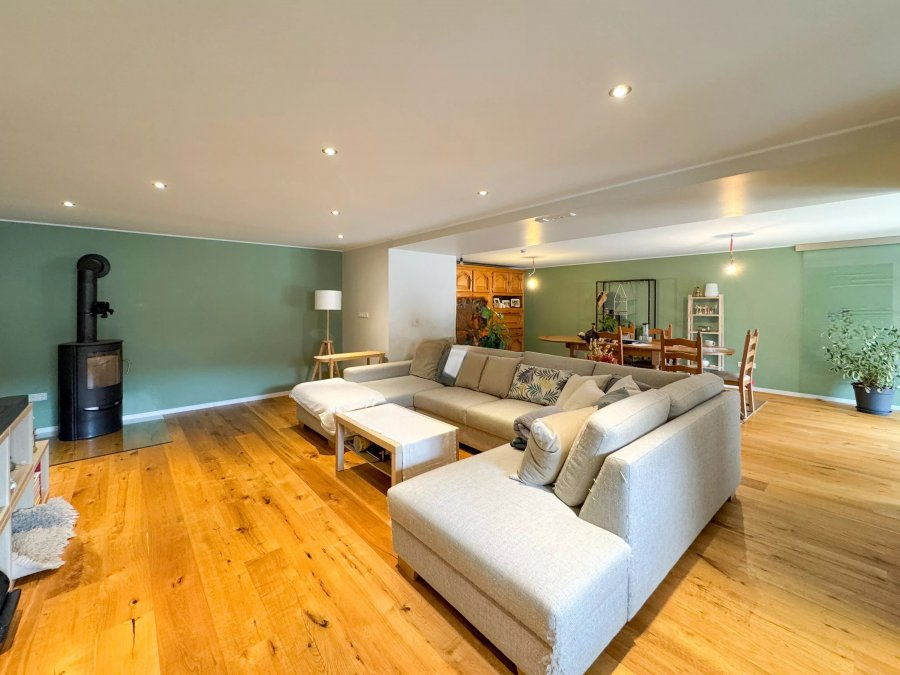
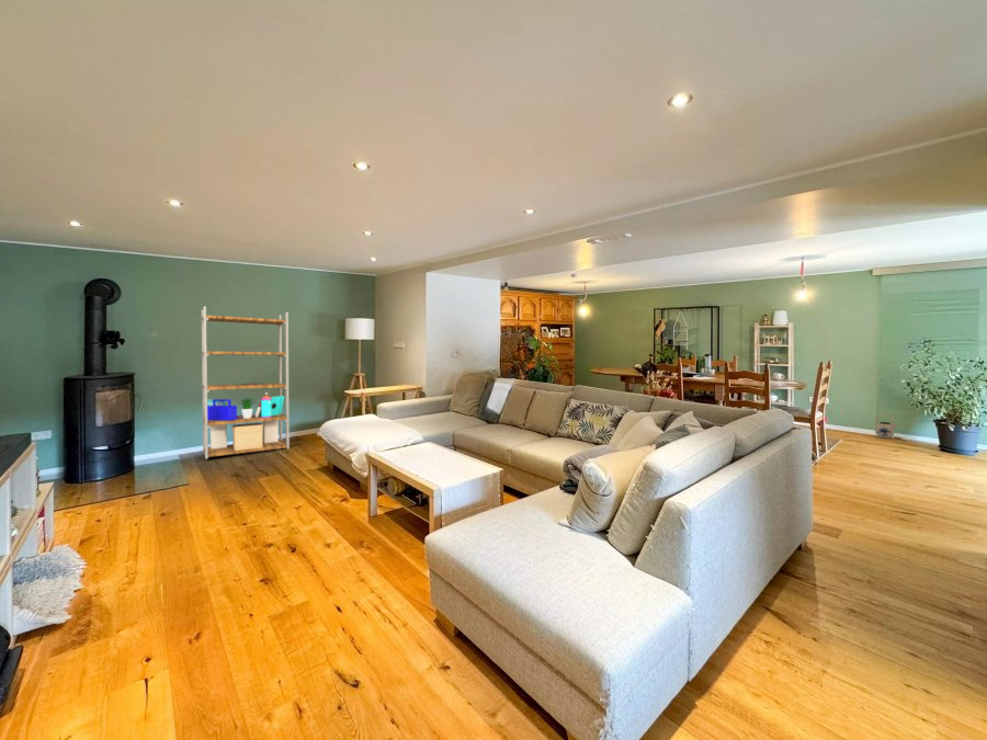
+ shelving unit (246, 384)
+ teapot (886, 425)
